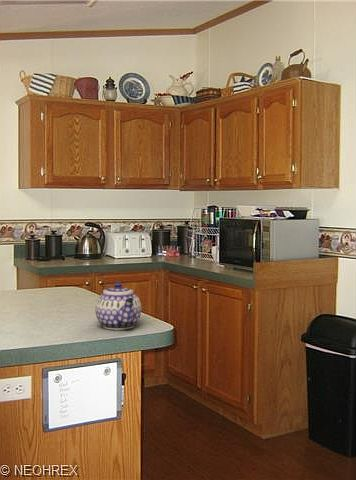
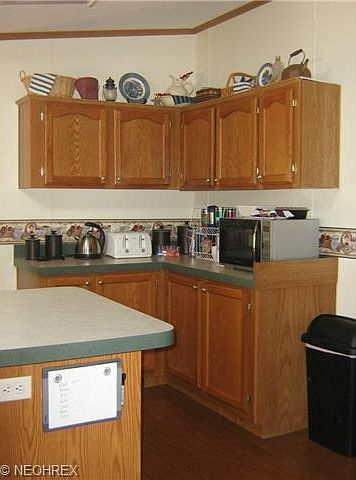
- teapot (118, 304)
